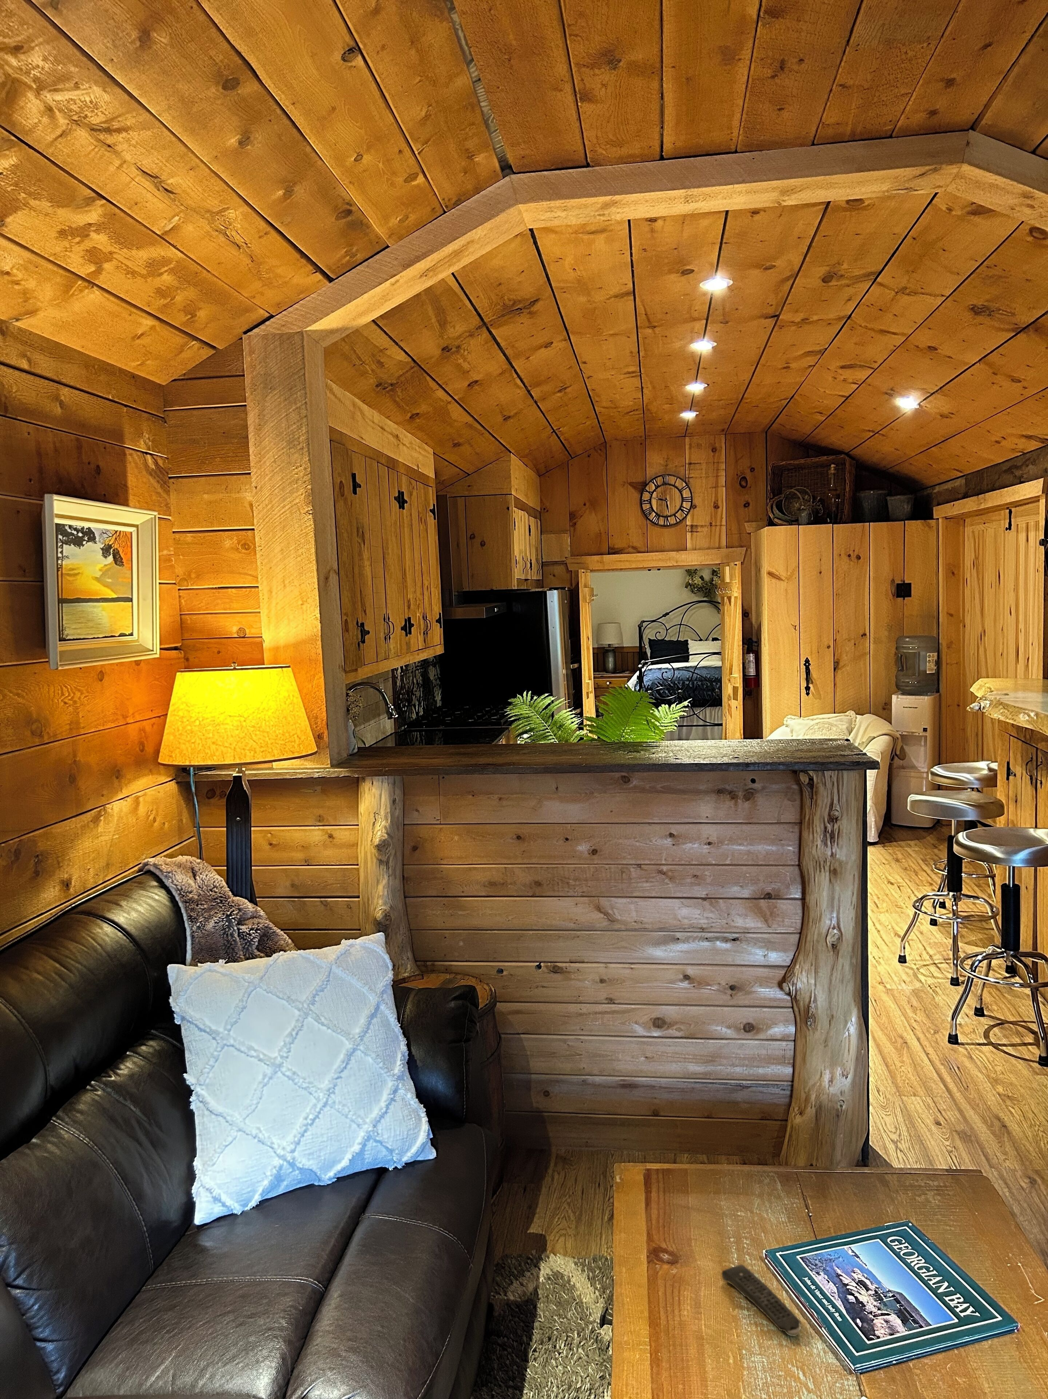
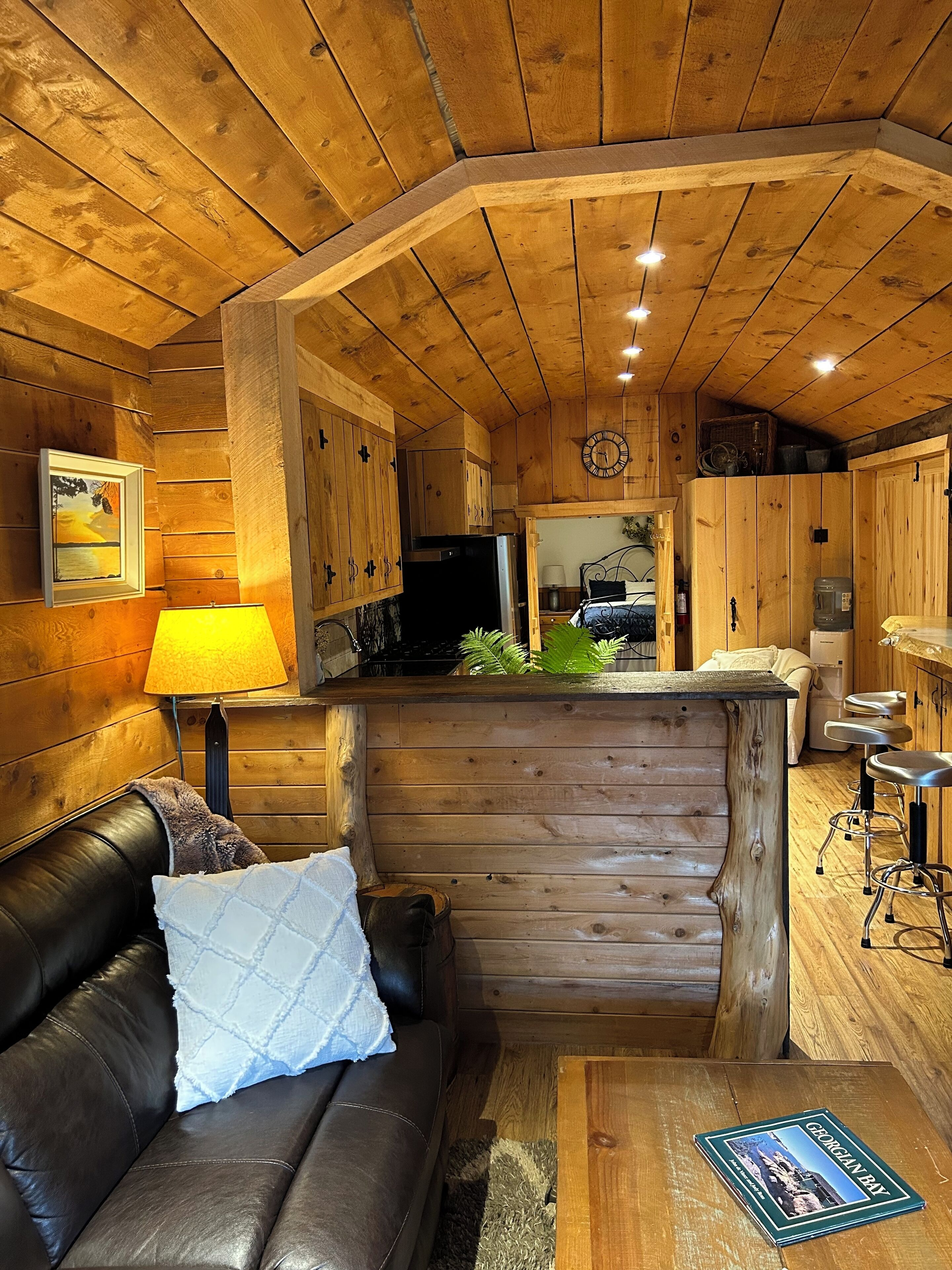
- remote control (763, 1299)
